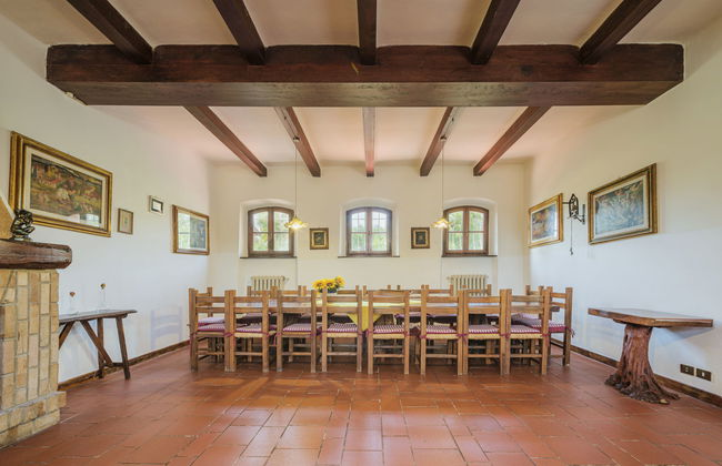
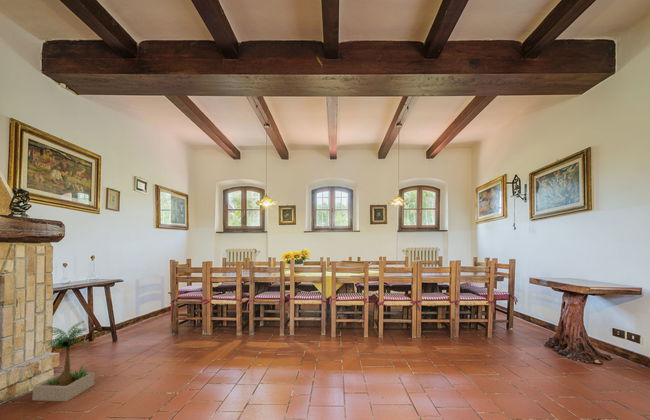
+ potted plant (69, 357)
